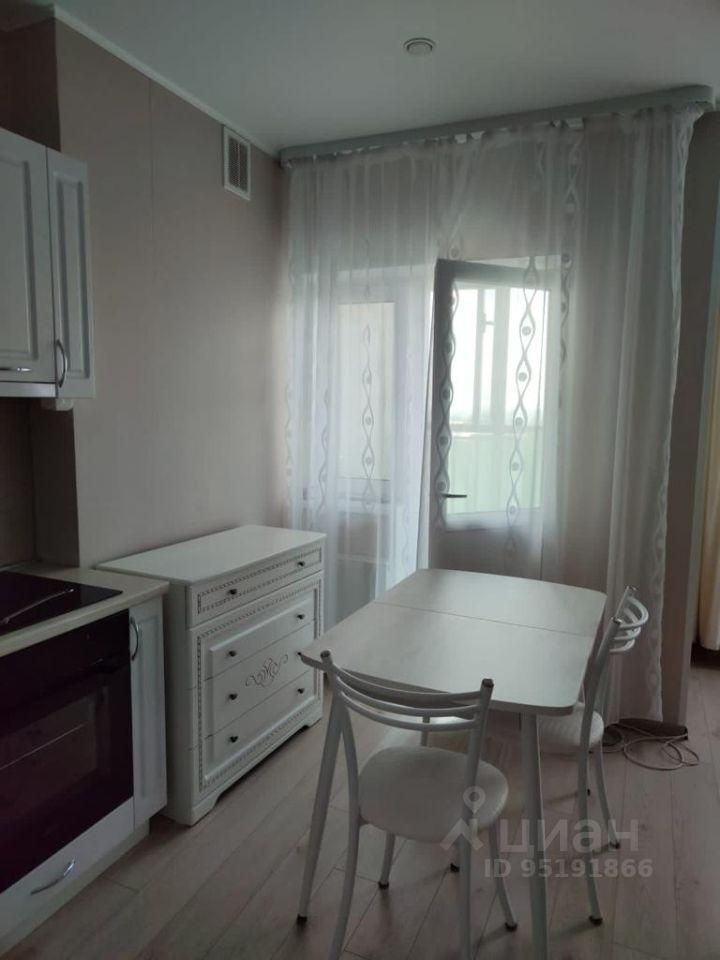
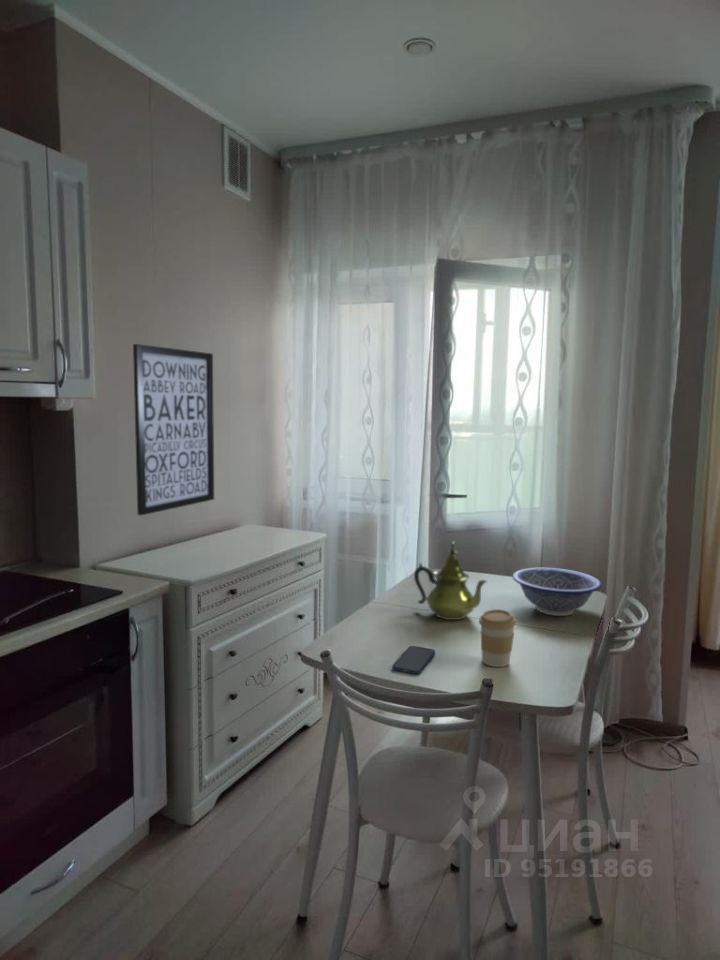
+ wall art (177, 429)
+ decorative bowl (555, 594)
+ smartphone (414, 659)
+ coffee cup (496, 637)
+ teapot (449, 578)
